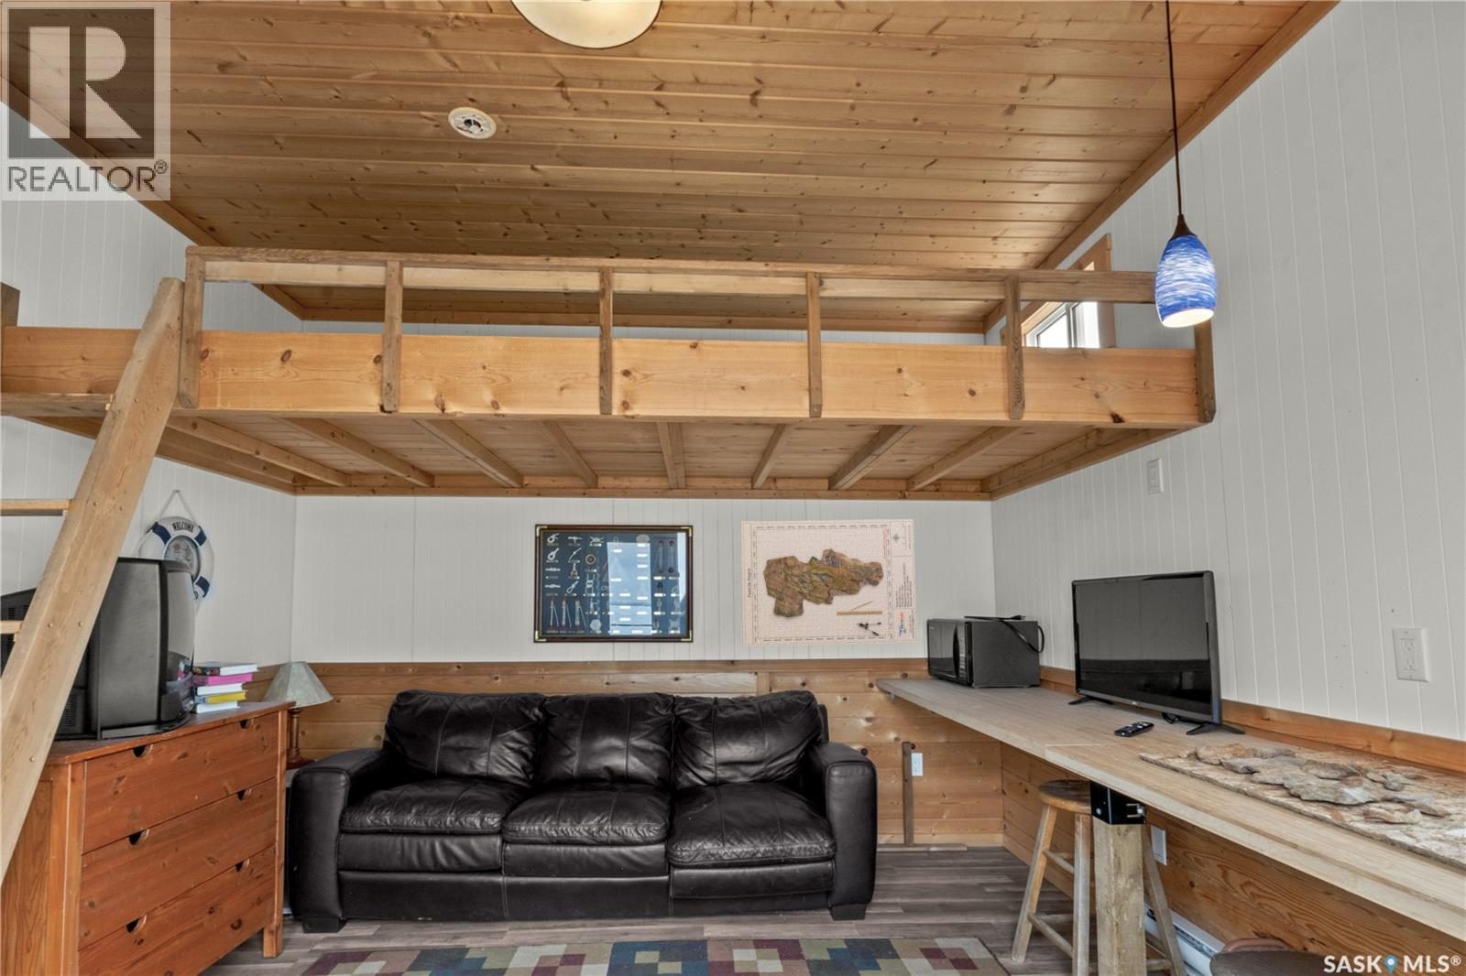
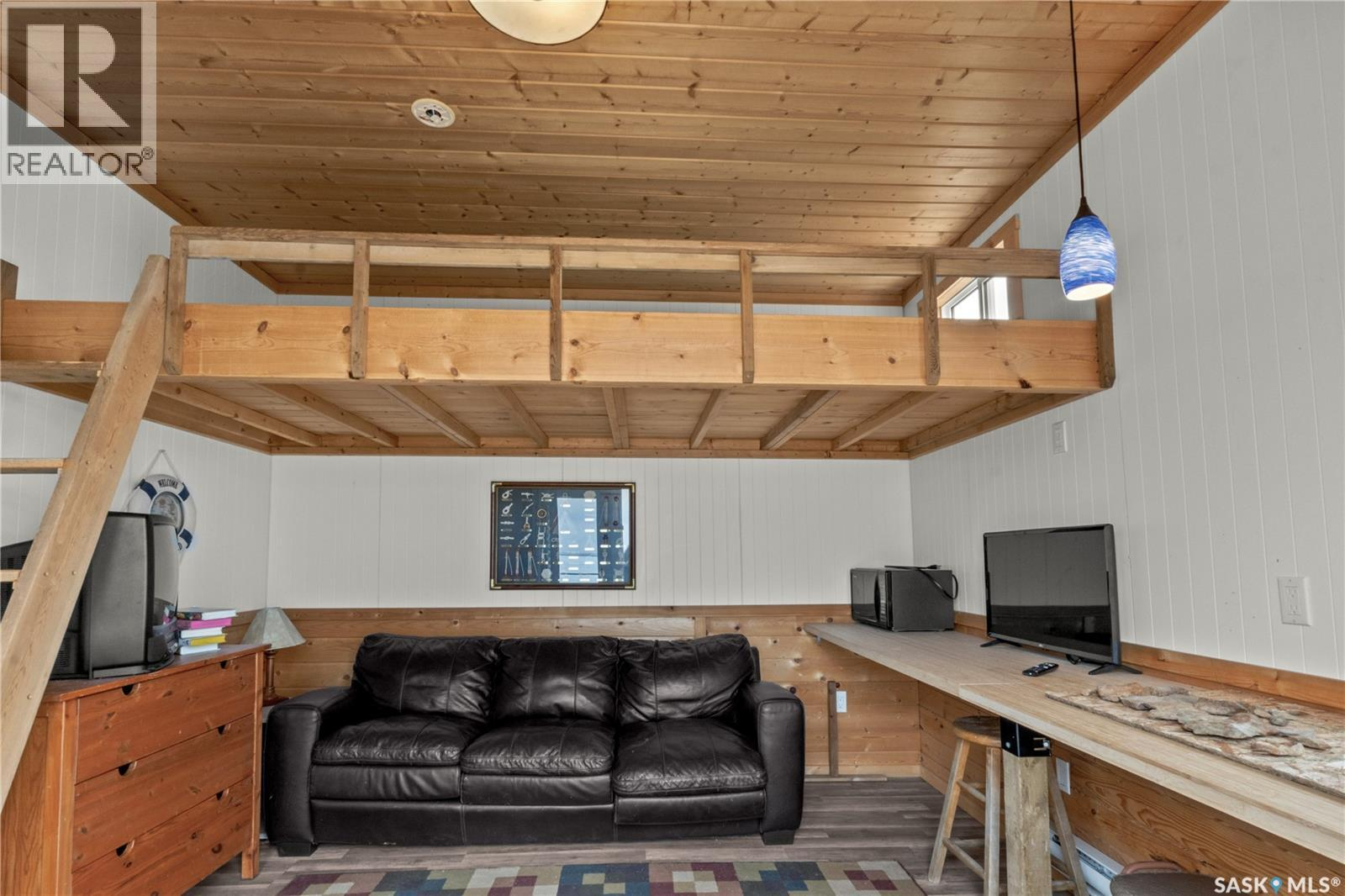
- map (829, 582)
